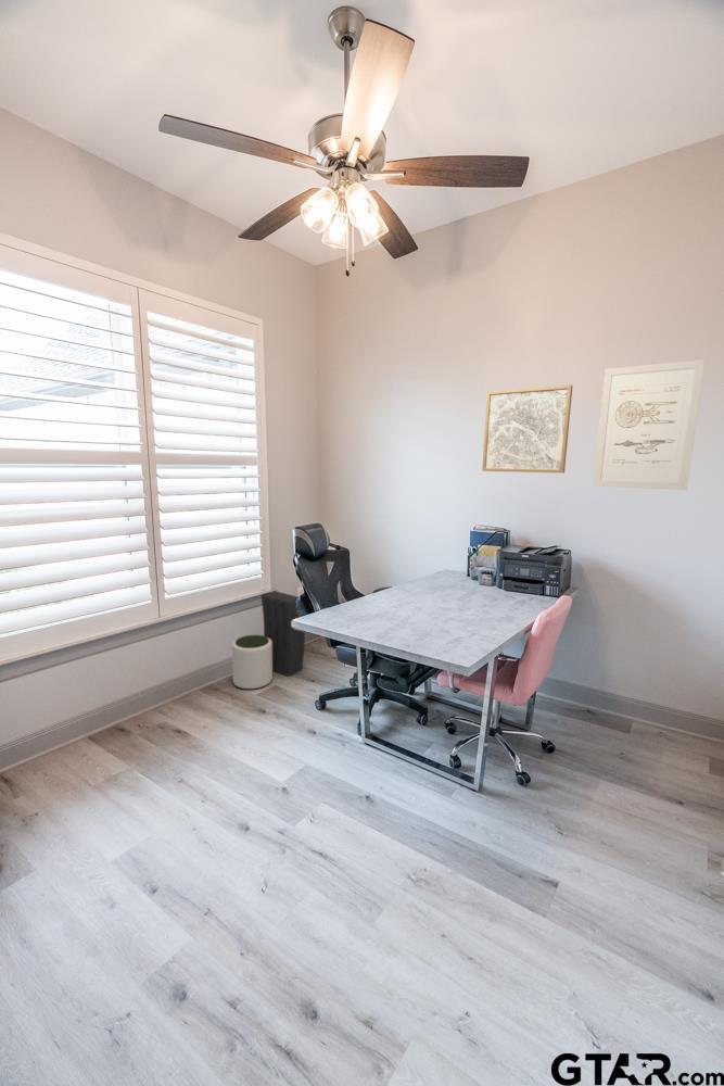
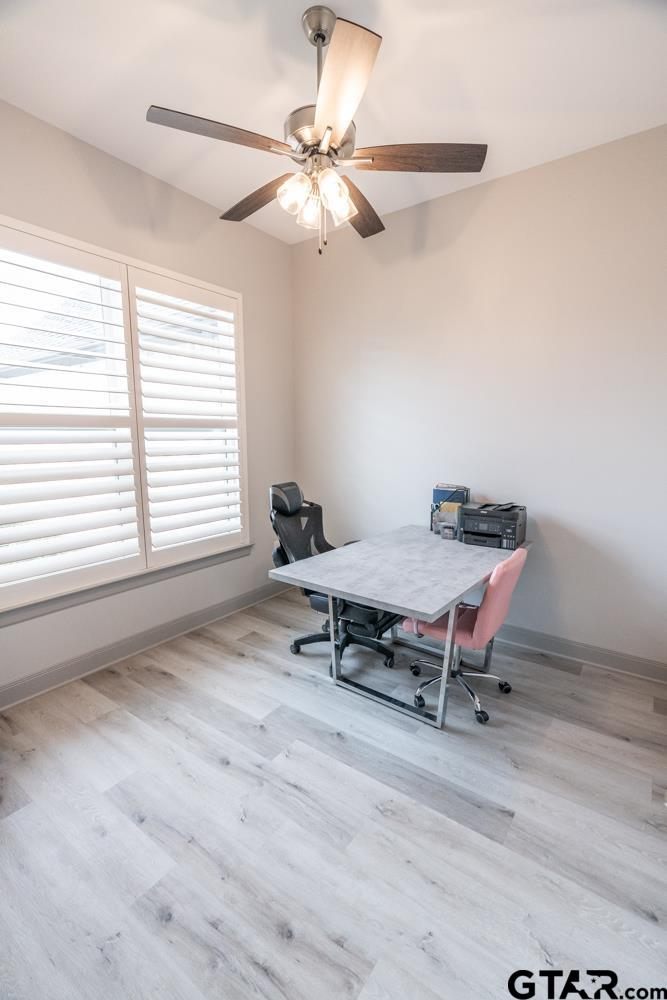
- wall art (524, 430)
- speaker (282, 633)
- wall art (645, 427)
- plant pot (252, 660)
